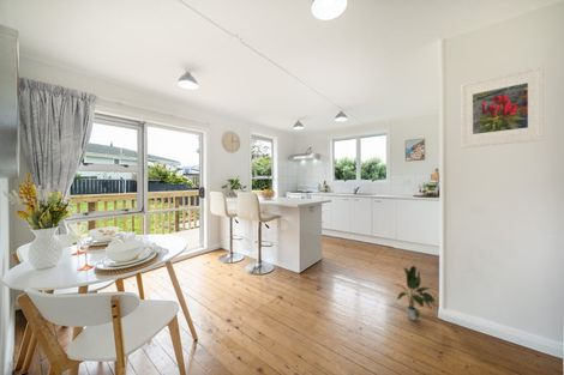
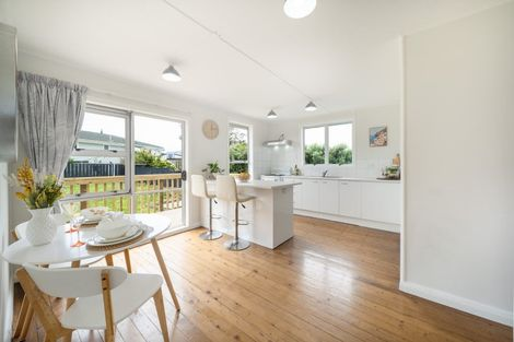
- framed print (498, 109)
- potted plant (413, 294)
